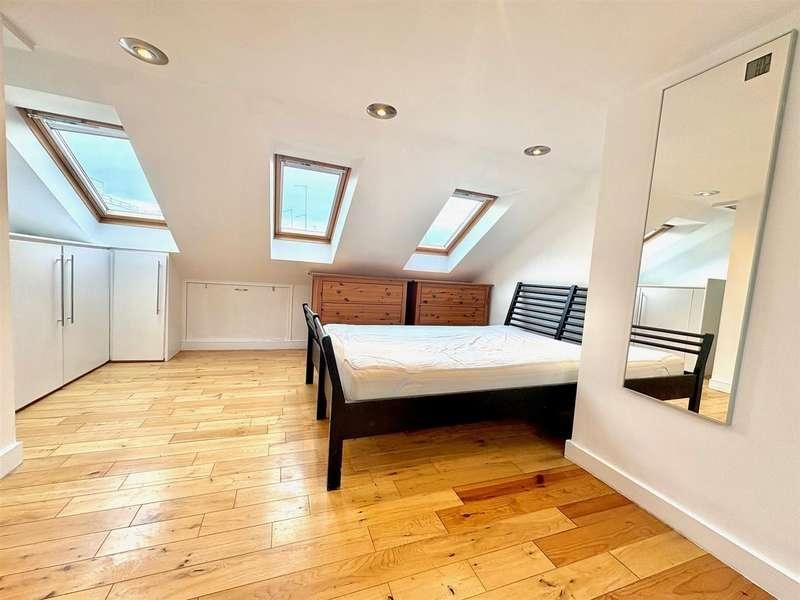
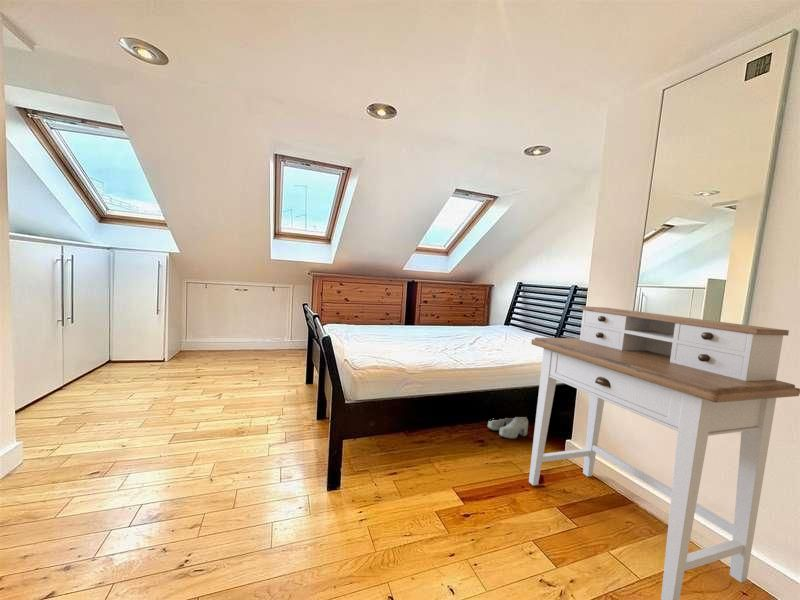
+ desk (633, 412)
+ boots (508, 418)
